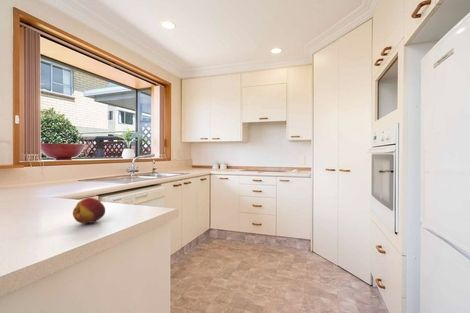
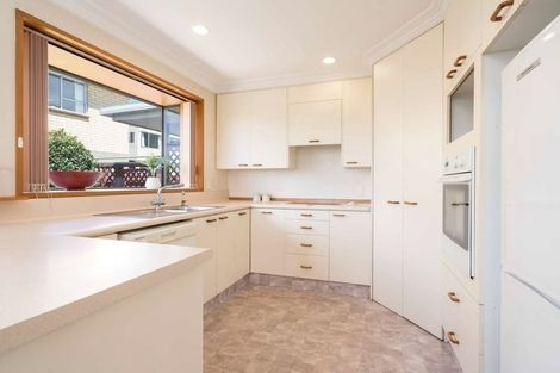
- fruit (89, 210)
